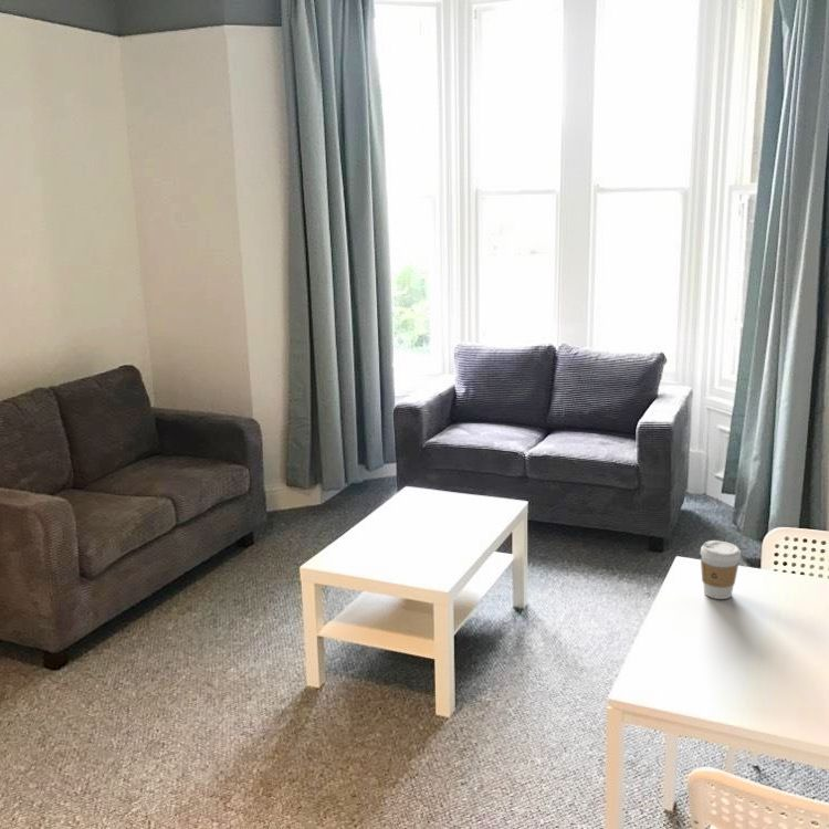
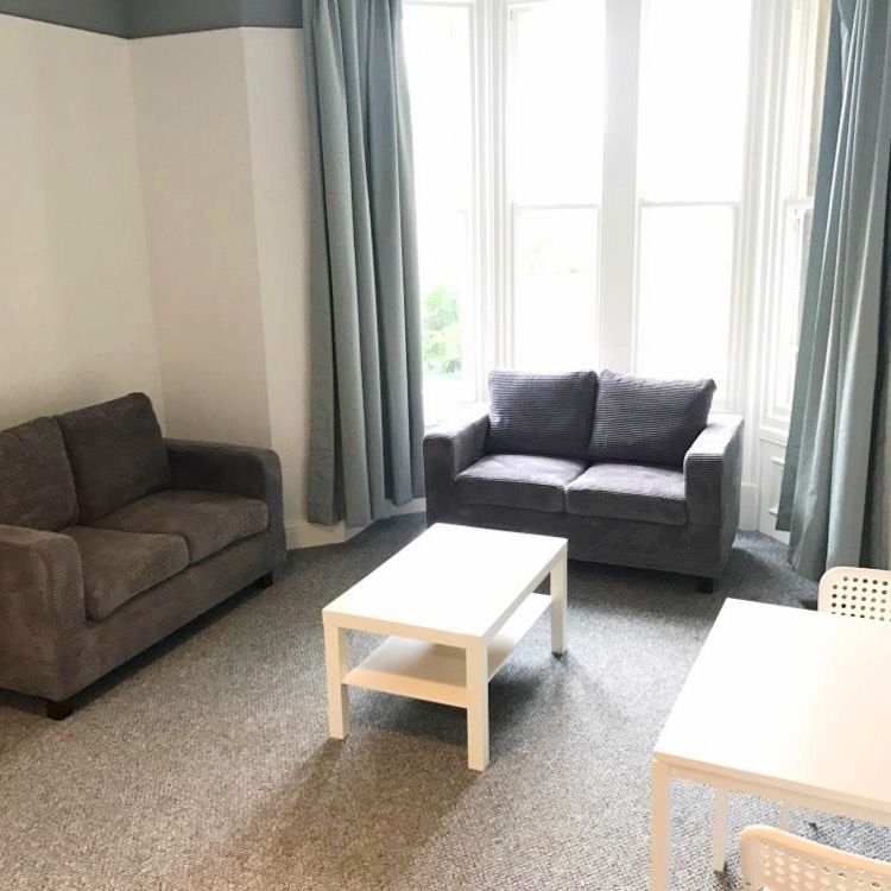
- coffee cup (718, 569)
